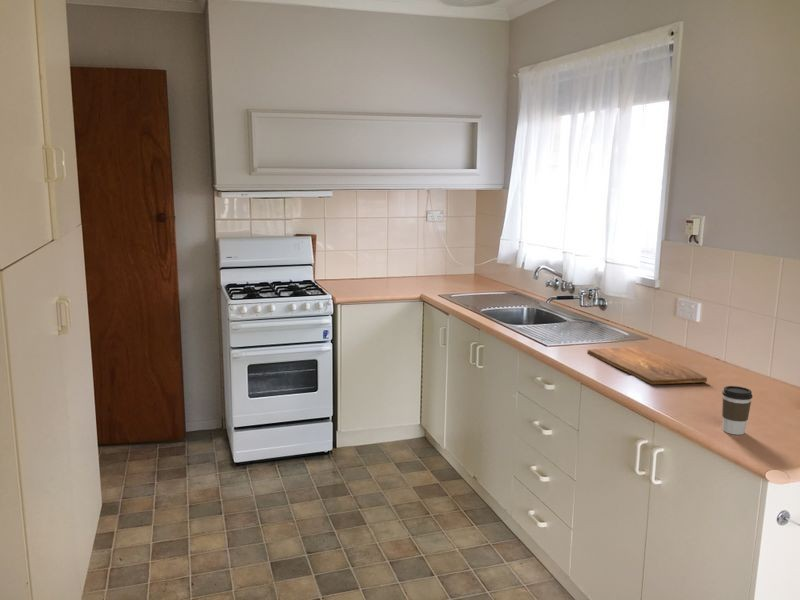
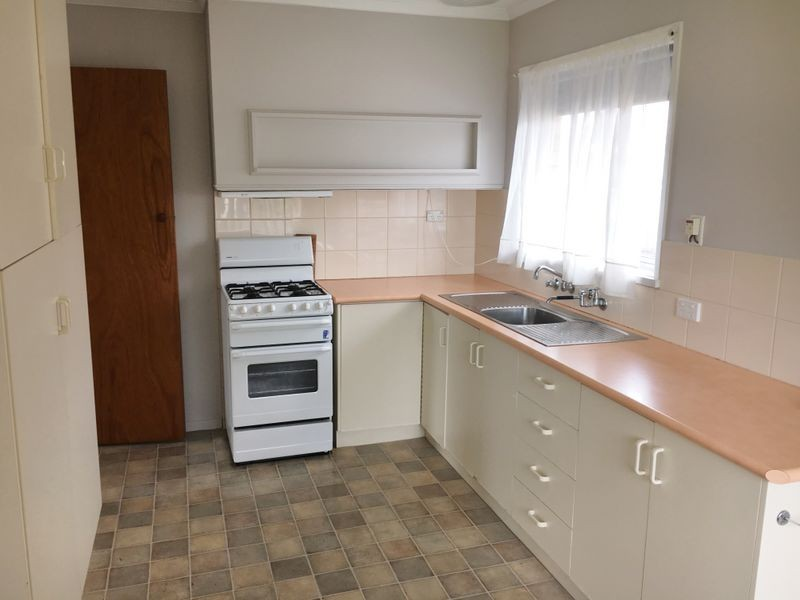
- cutting board (644, 364)
- coffee cup (735, 410)
